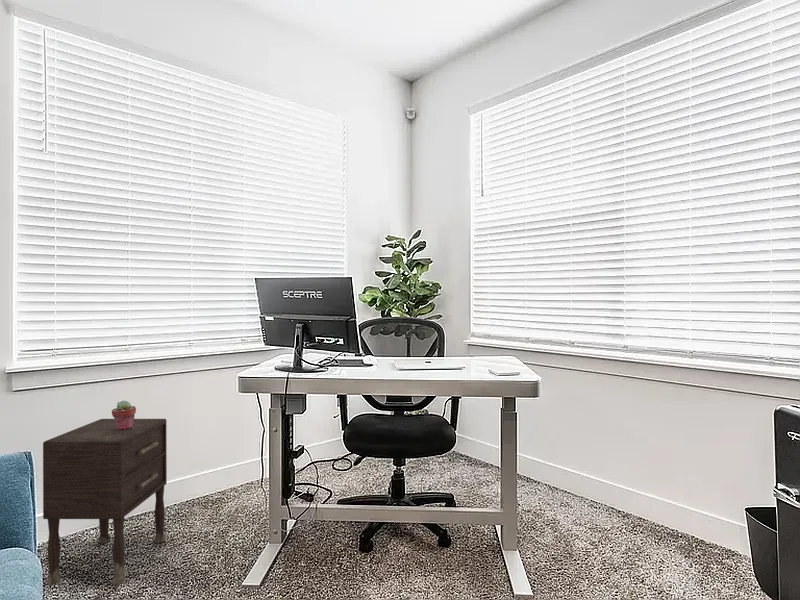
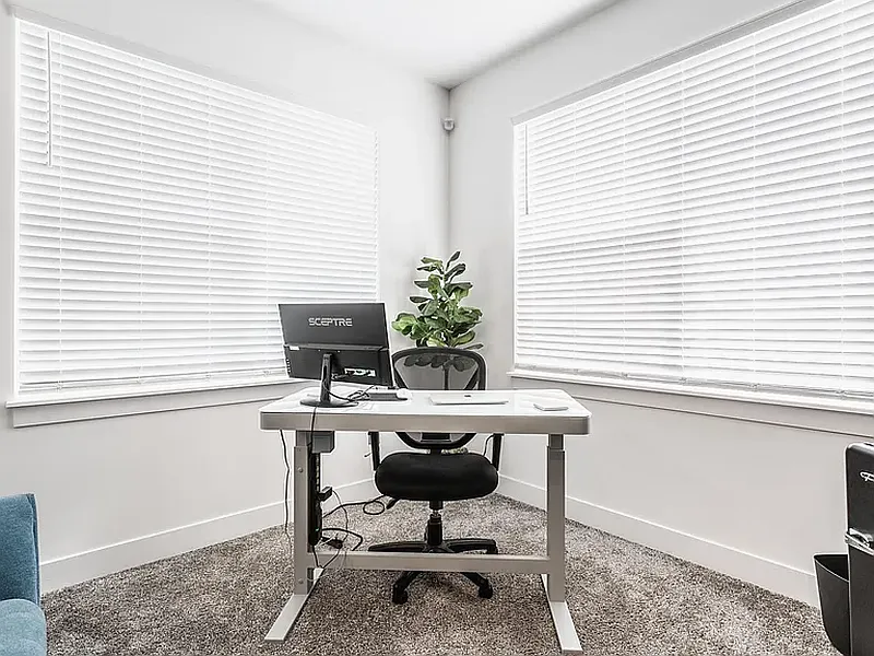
- nightstand (112, 494)
- potted succulent (124, 413)
